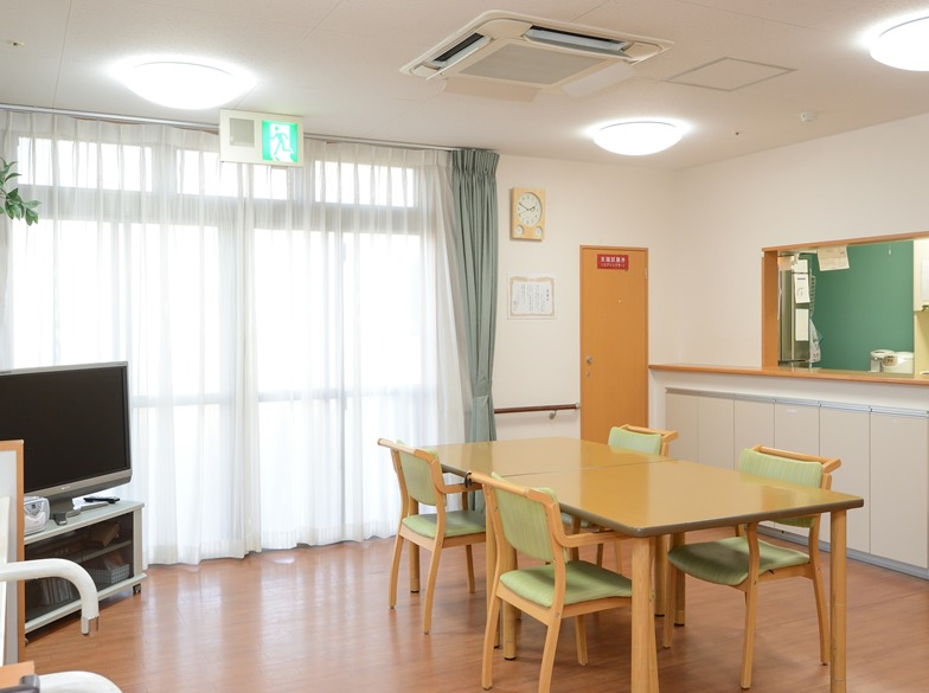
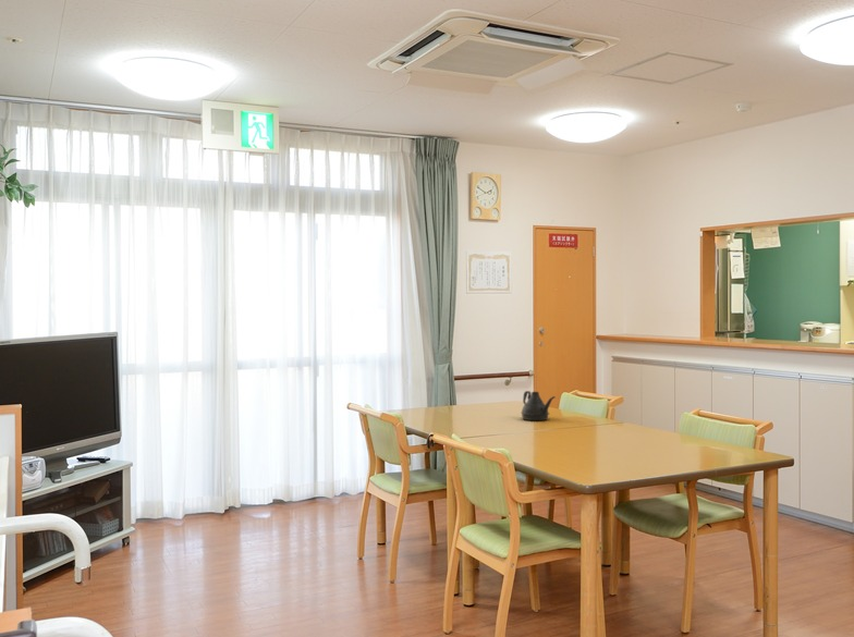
+ teapot (538, 405)
